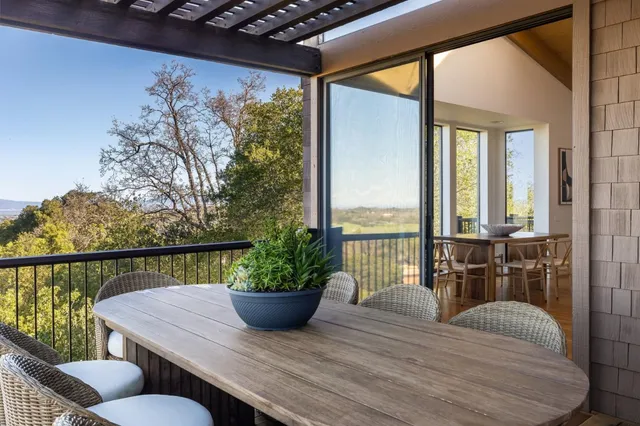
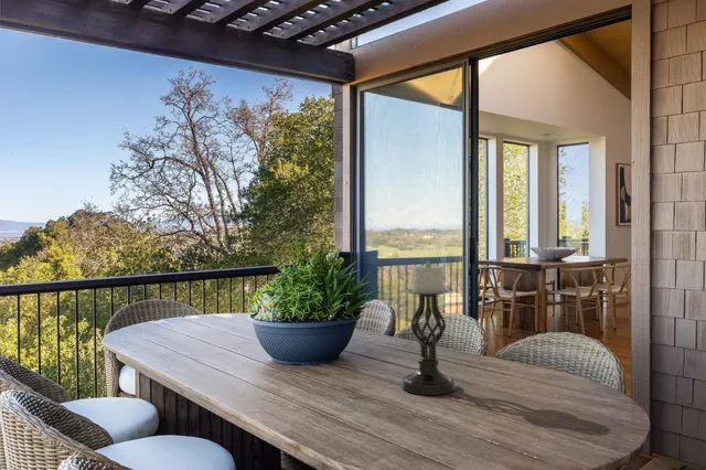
+ candle holder (428, 324)
